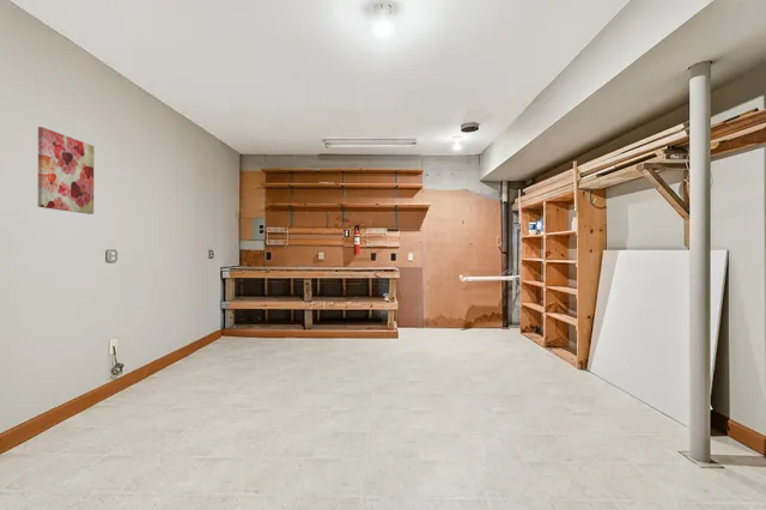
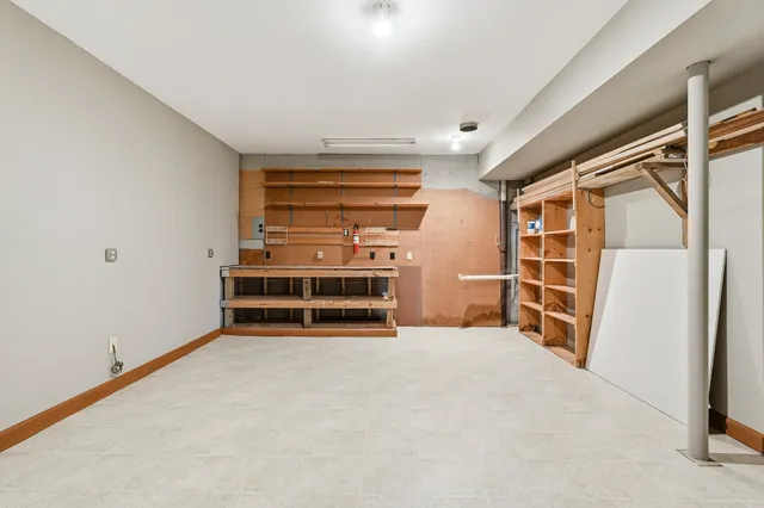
- wall art (67, 174)
